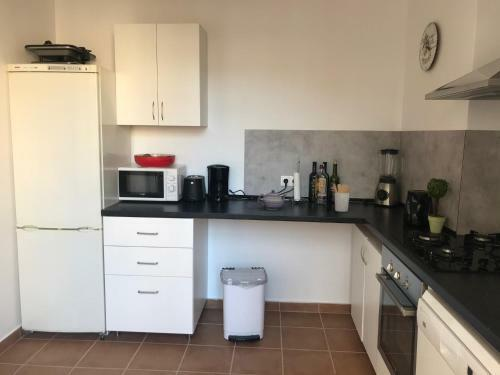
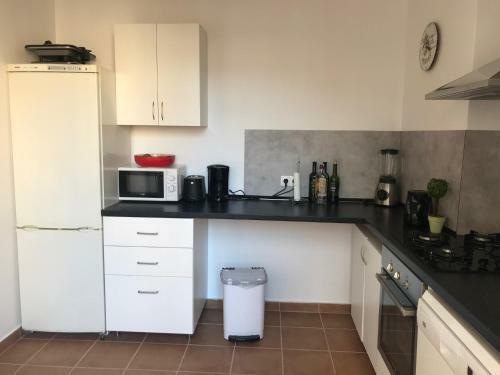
- utensil holder (341, 196)
- teapot (272, 199)
